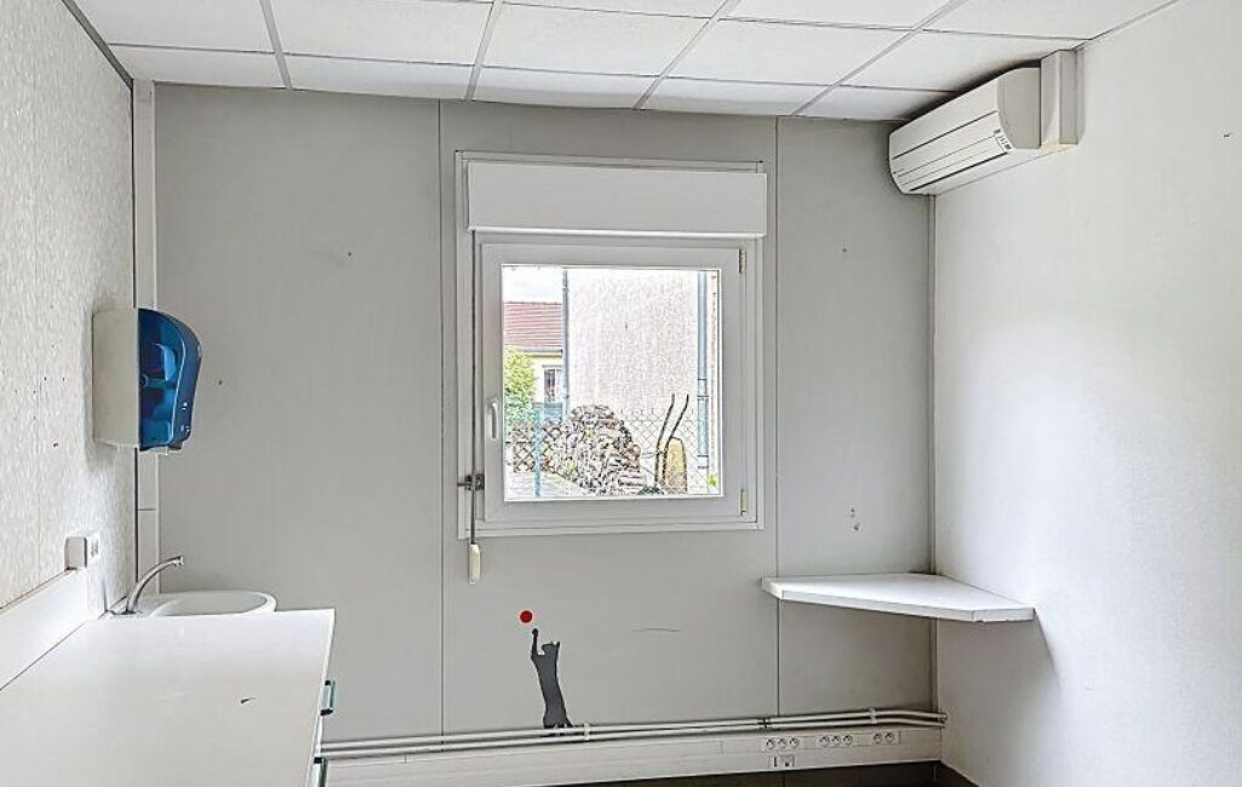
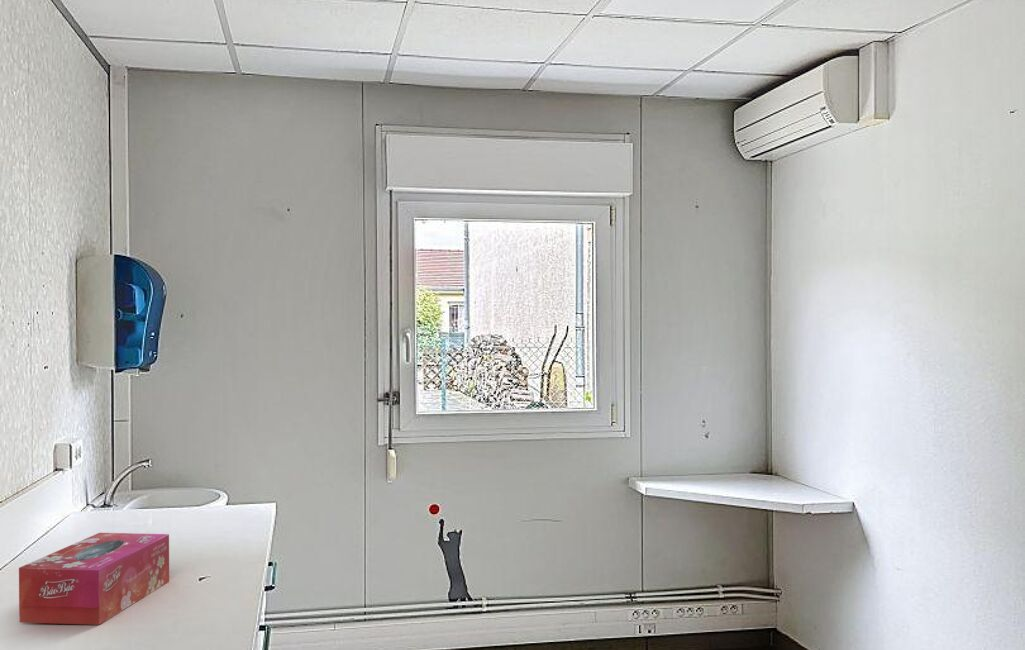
+ tissue box (99, 575)
